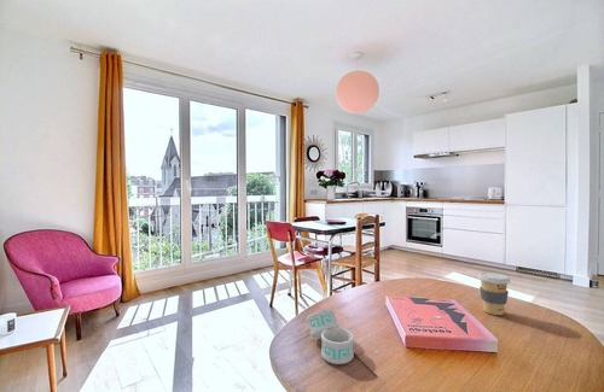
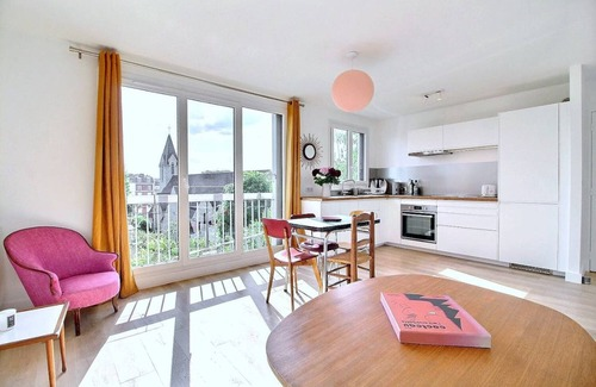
- napkin ring (329, 329)
- coffee cup (493, 293)
